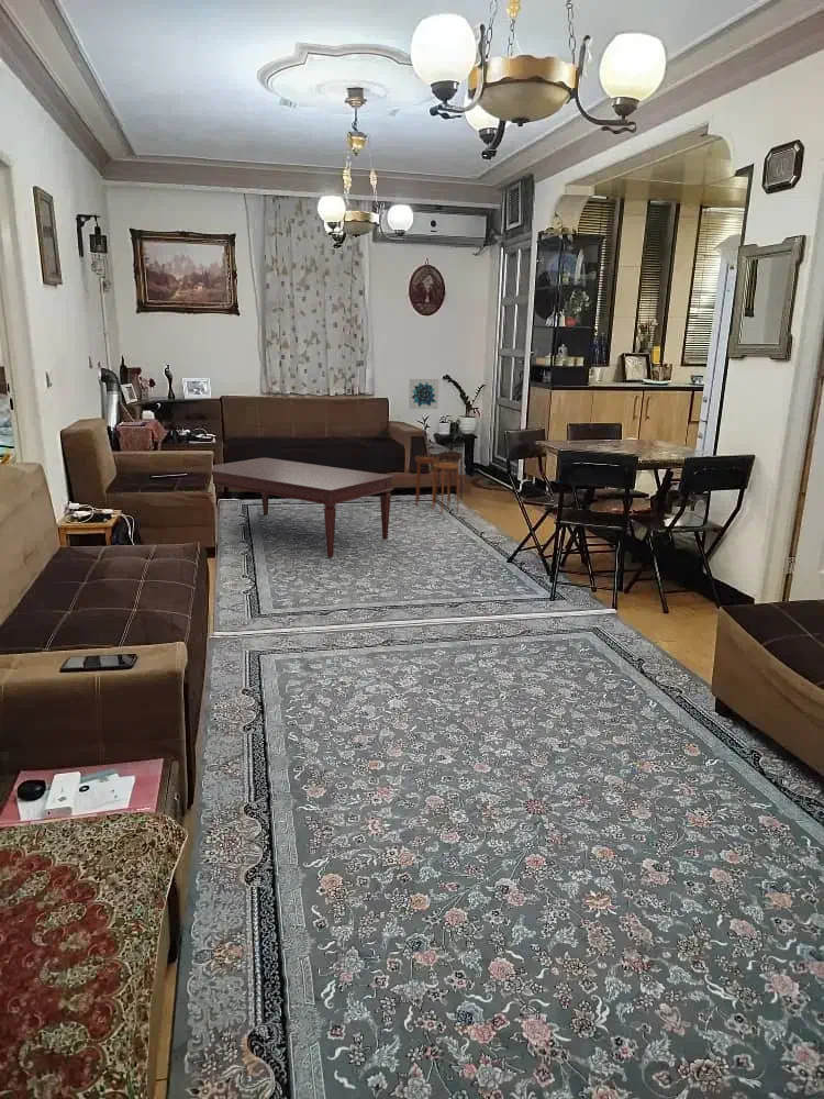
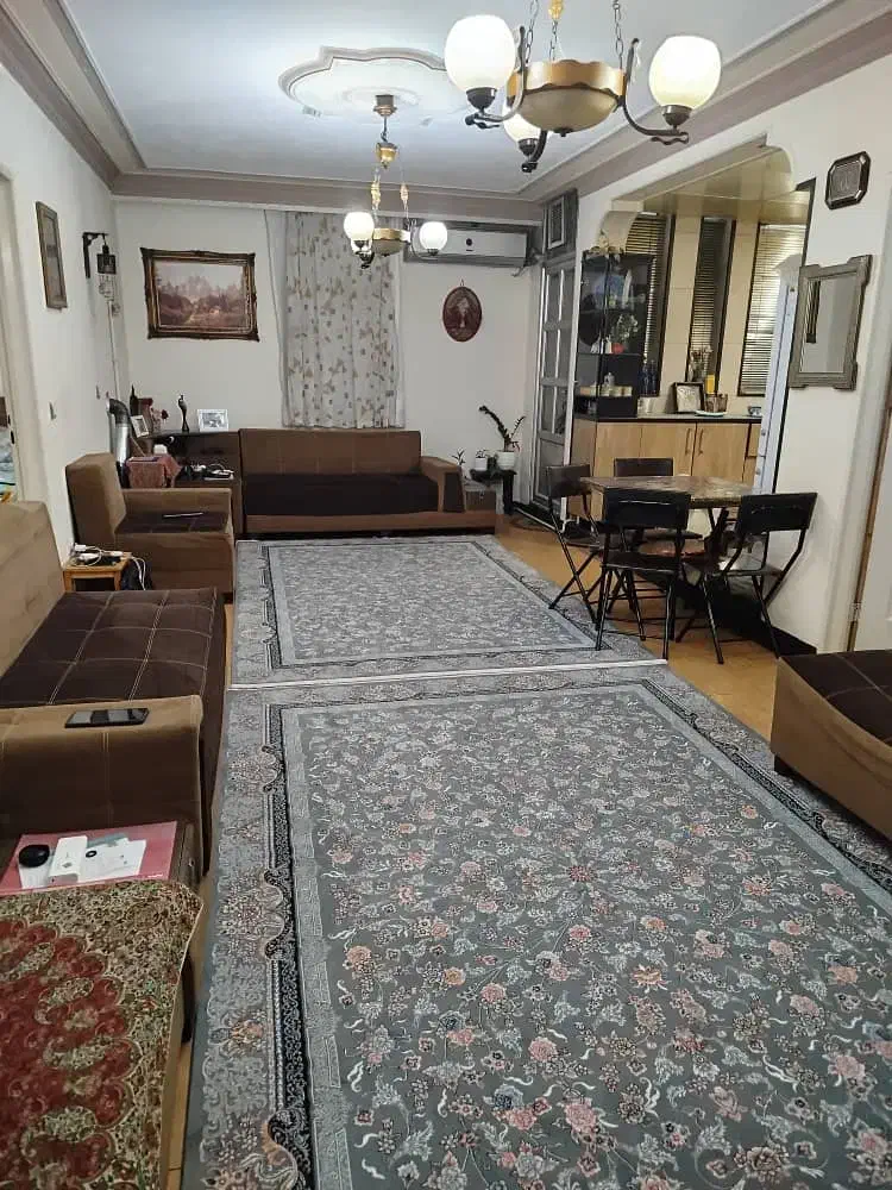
- side table (438, 480)
- coffee table (293, 498)
- wall art (423, 393)
